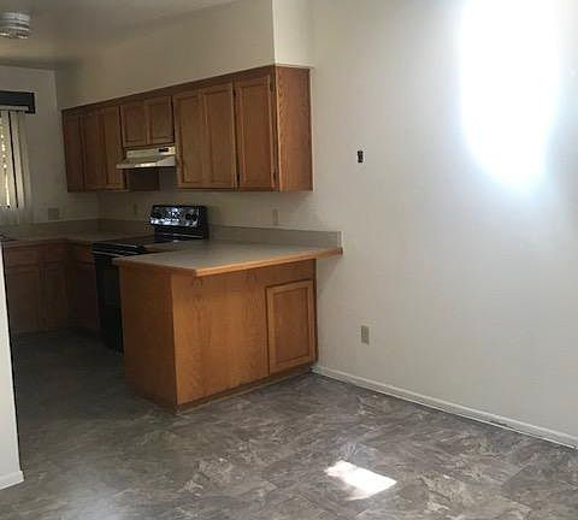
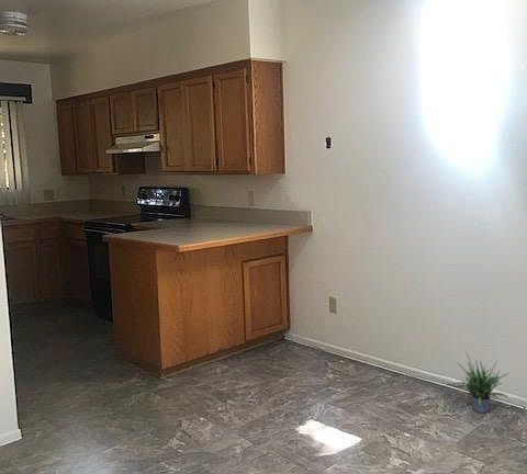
+ potted plant (482, 380)
